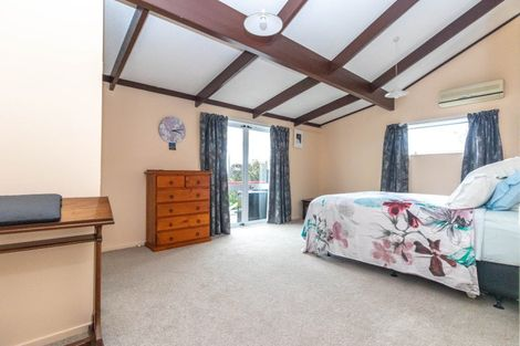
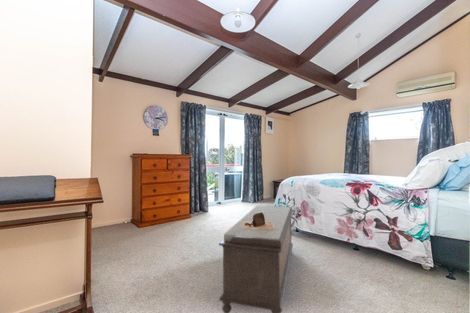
+ handbag (257, 219)
+ bench (265, 246)
